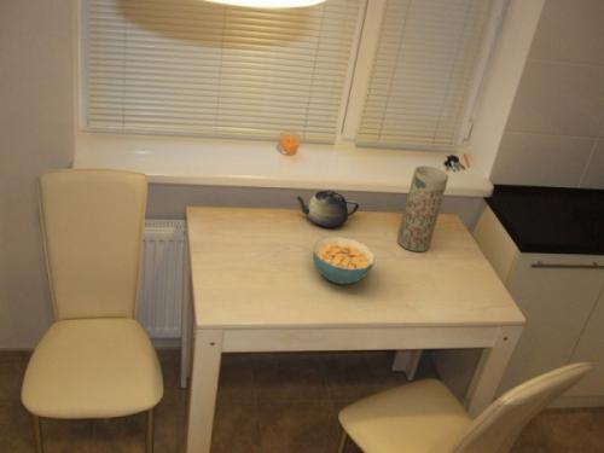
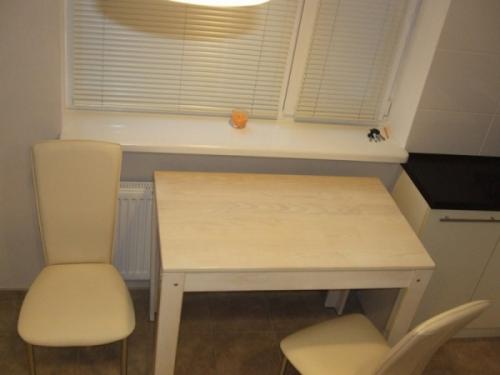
- cereal bowl (341, 265)
- teapot (325, 205)
- vase (422, 209)
